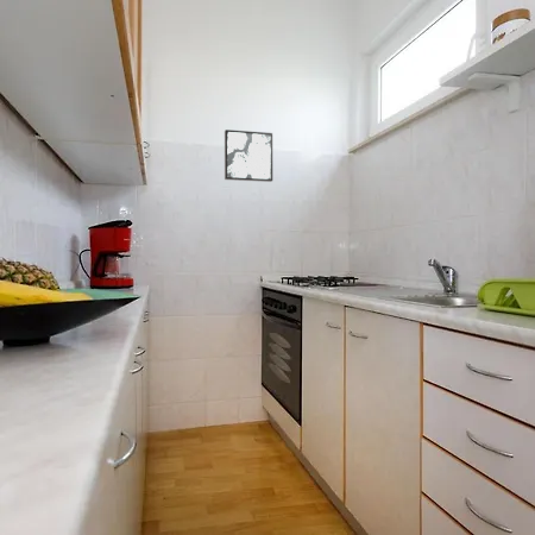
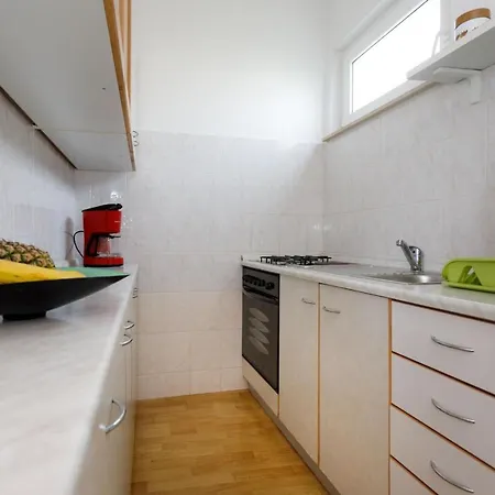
- wall art (248, 156)
